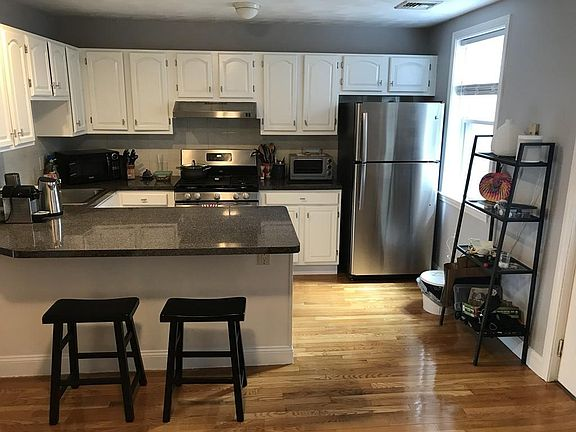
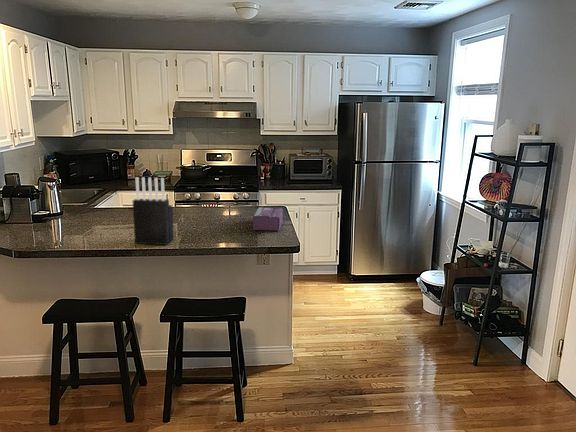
+ knife block (153, 209)
+ tissue box (268, 218)
